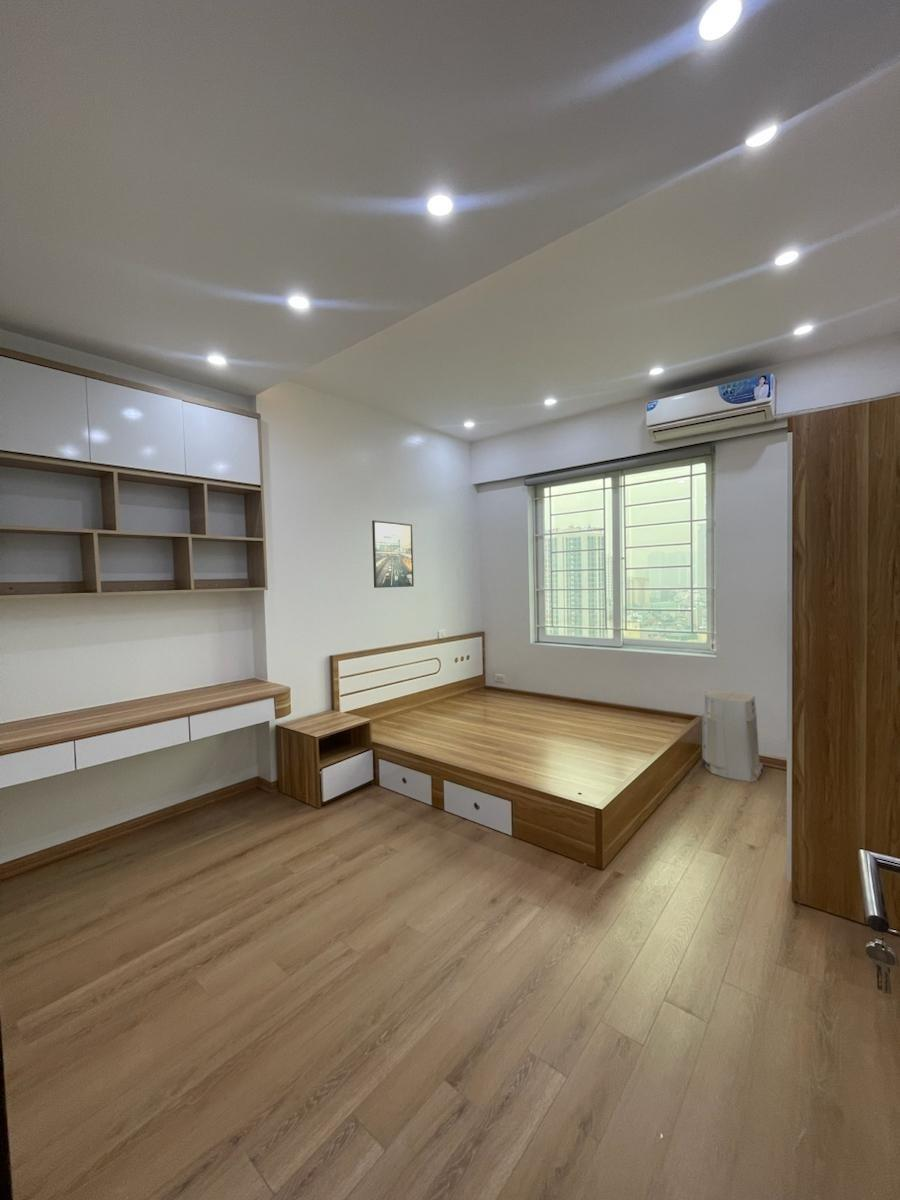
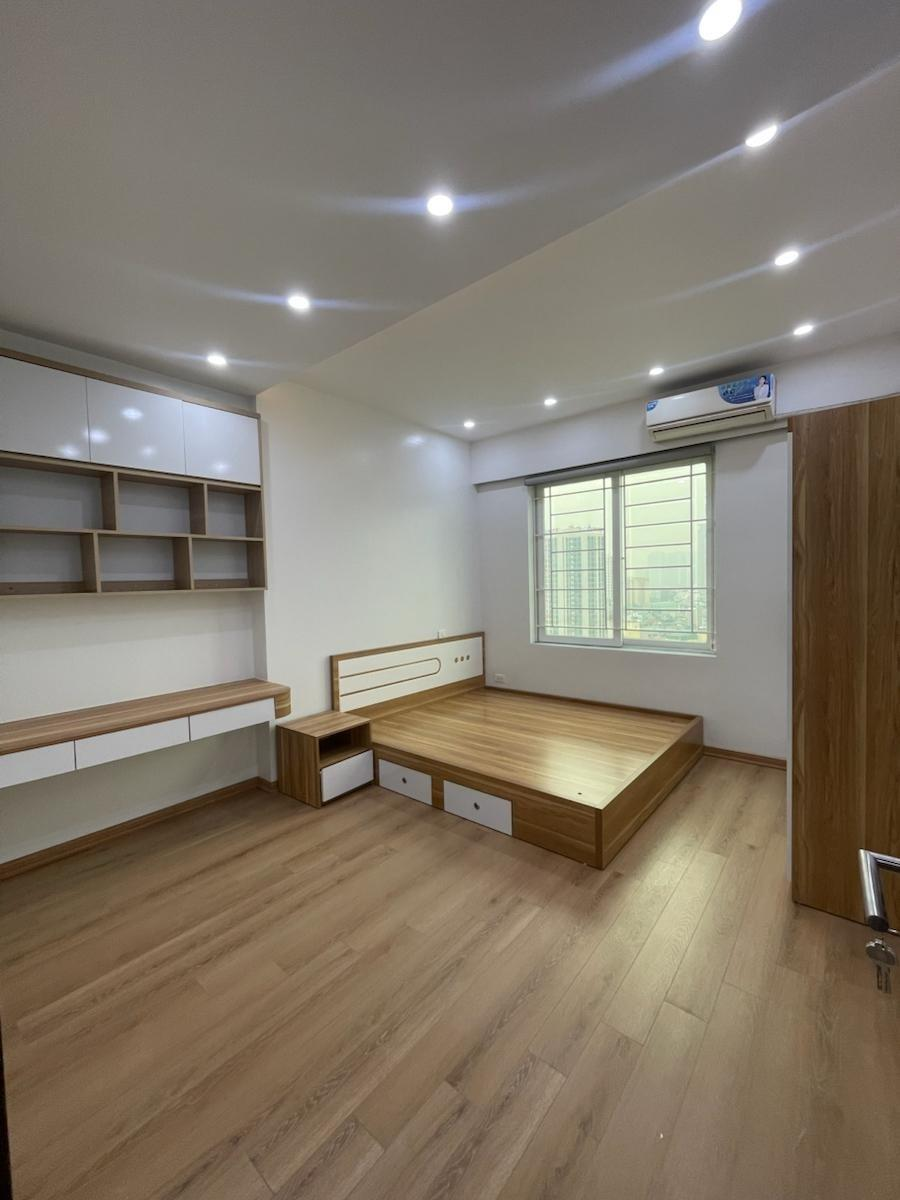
- air purifier (730, 733)
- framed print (393, 554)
